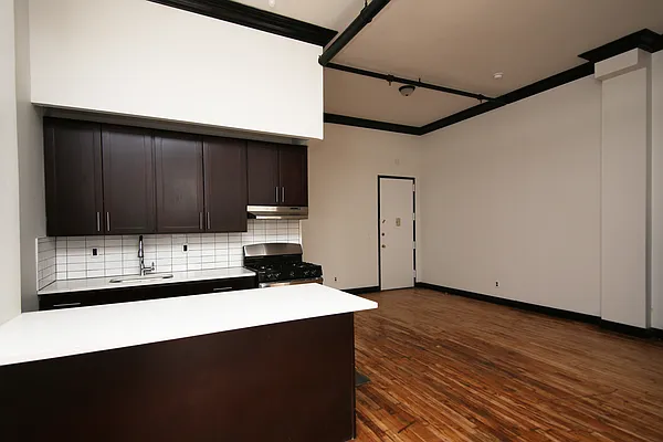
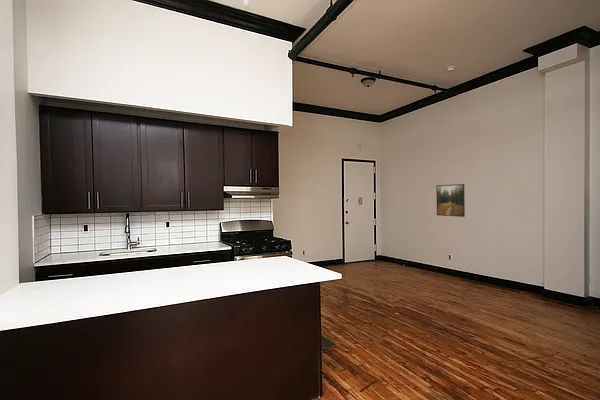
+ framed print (449, 200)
